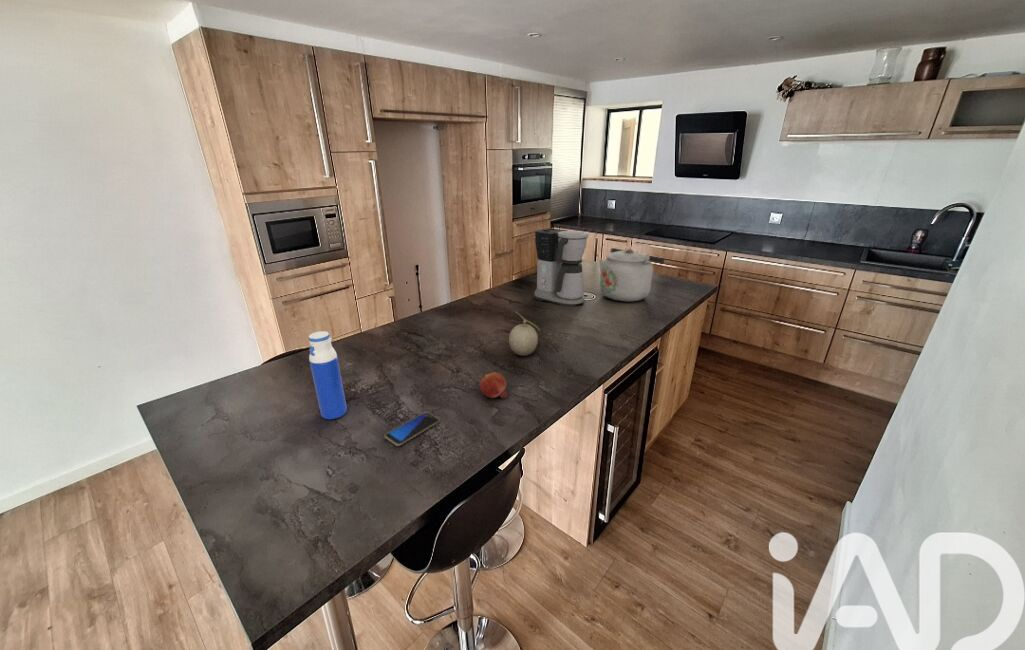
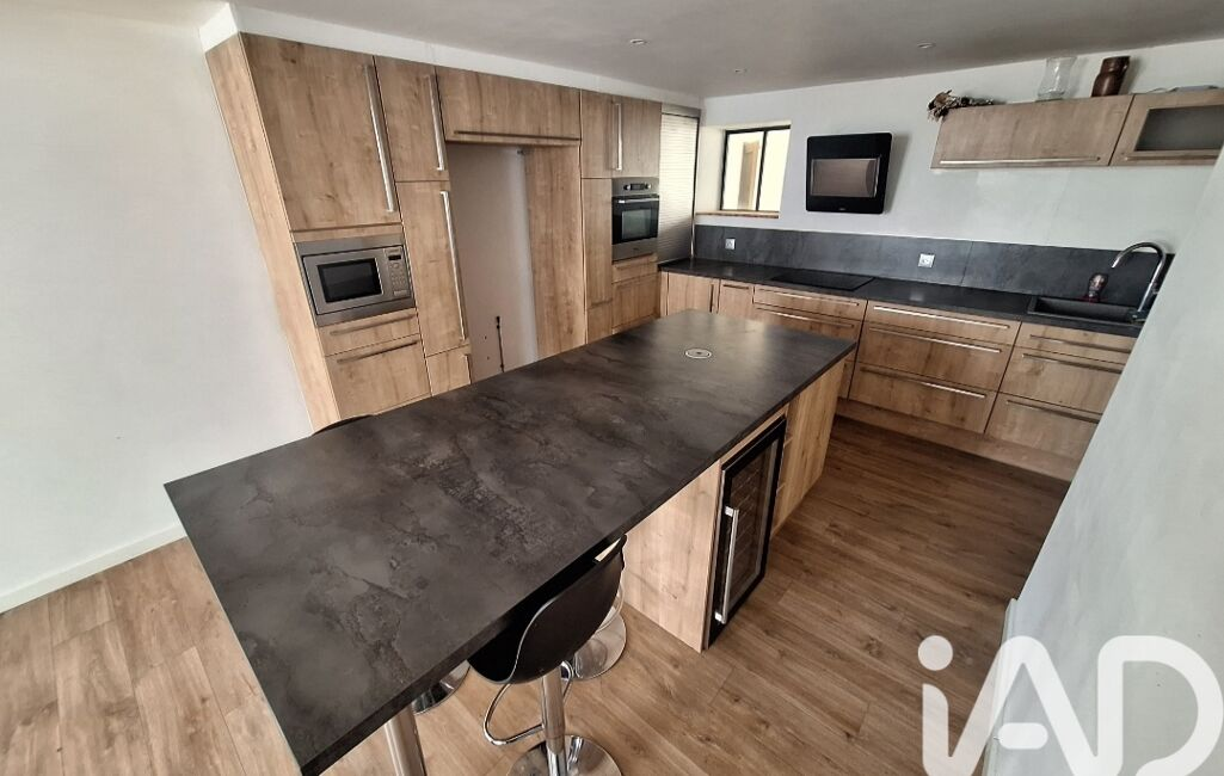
- water bottle (326, 375)
- coffee maker (557, 267)
- kettle (622, 271)
- fruit (494, 384)
- smartphone (413, 427)
- fruit (524, 335)
